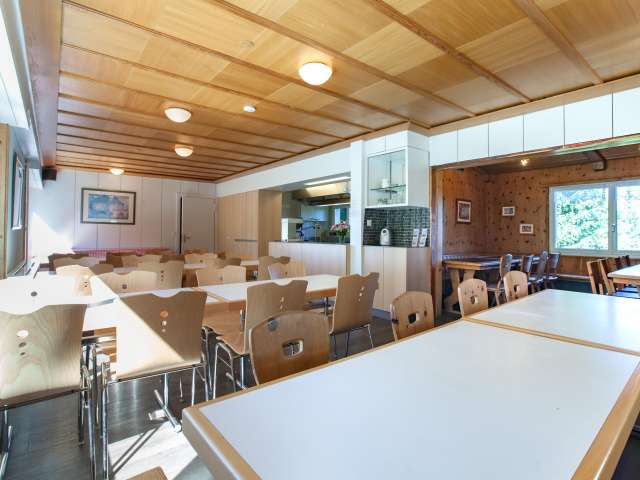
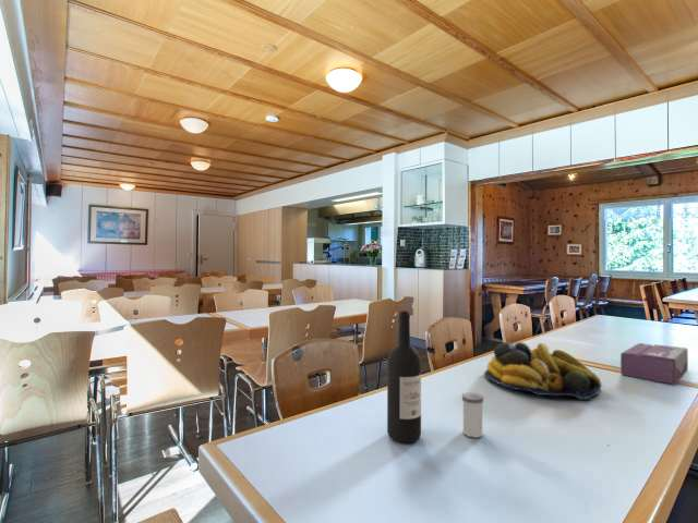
+ salt shaker (472, 414)
+ tissue box (654, 361)
+ wine bottle (404, 374)
+ fruit bowl (538, 363)
